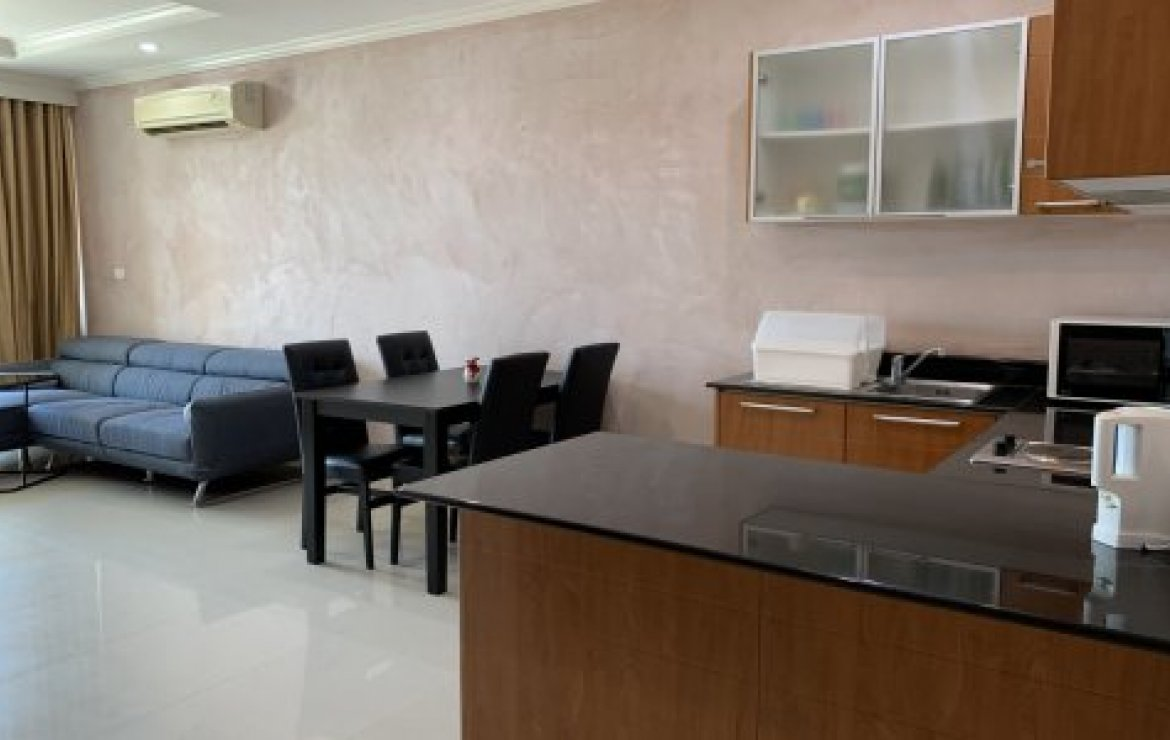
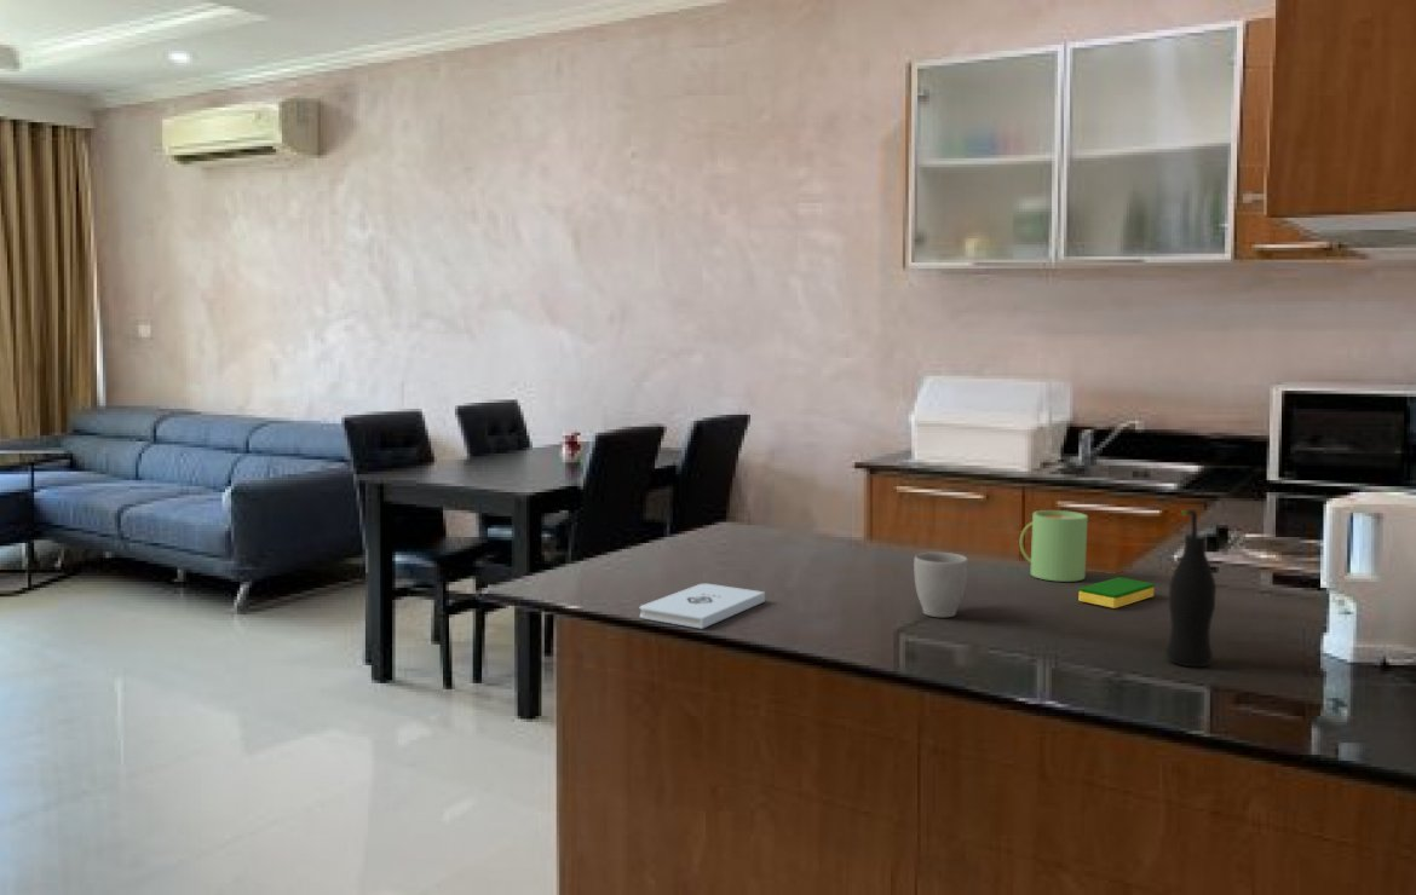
+ dish sponge (1116, 591)
+ bottle (1190, 585)
+ mug (1052, 544)
+ mug (944, 583)
+ notepad (702, 604)
